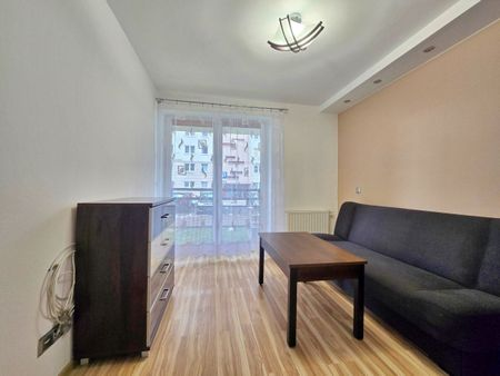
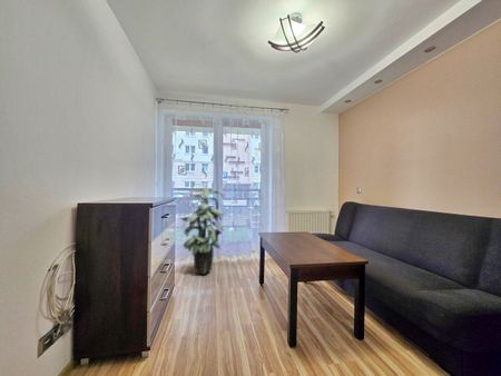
+ indoor plant (202, 227)
